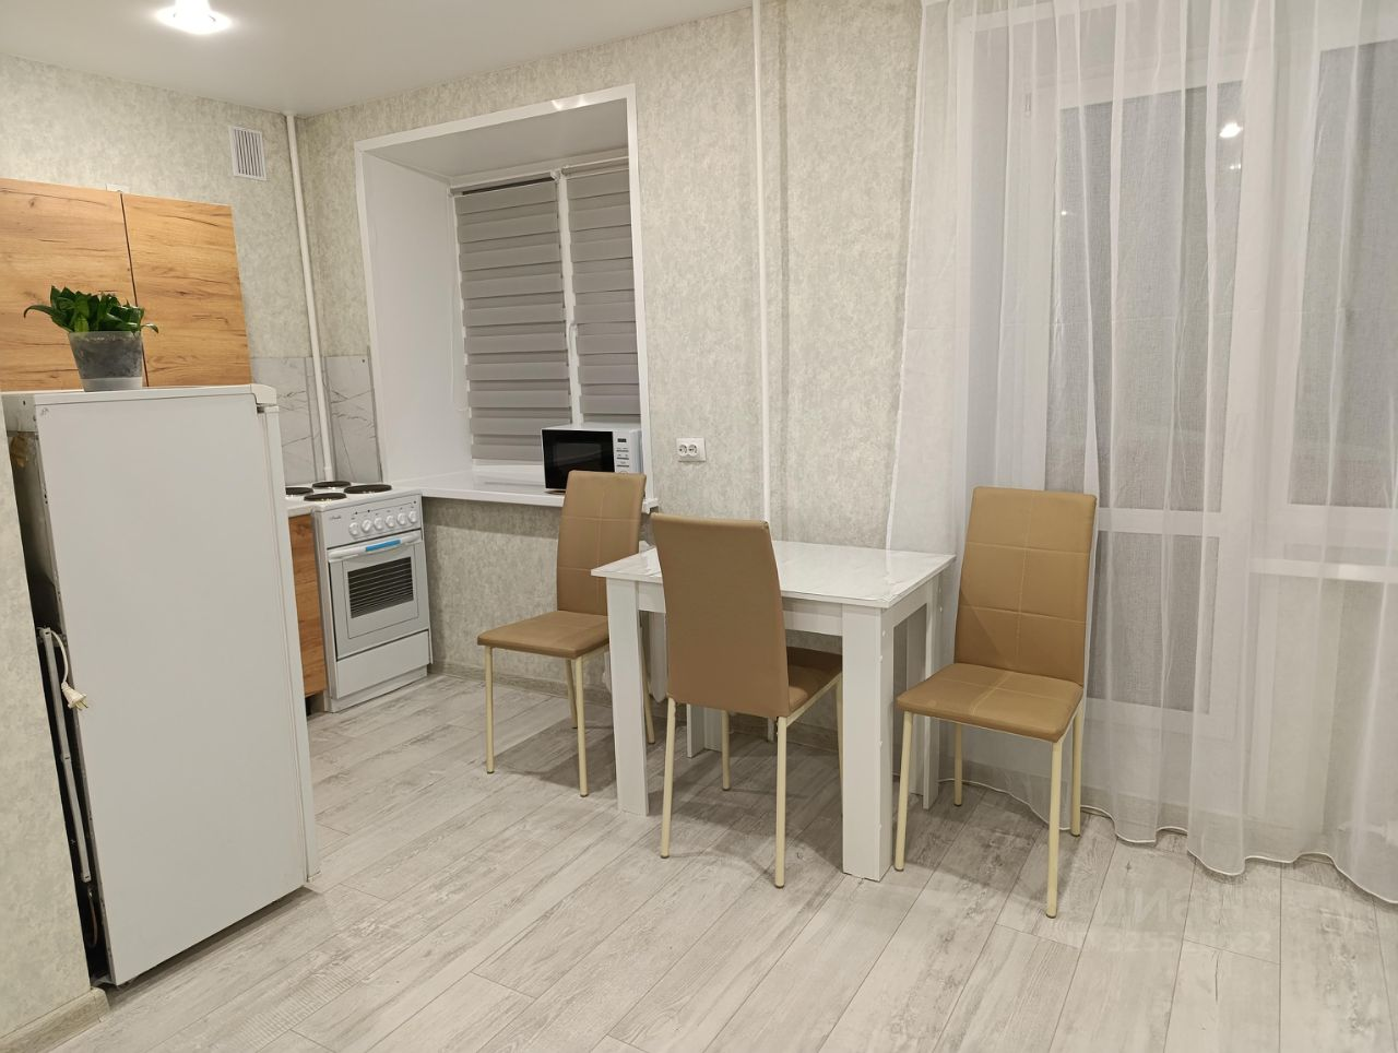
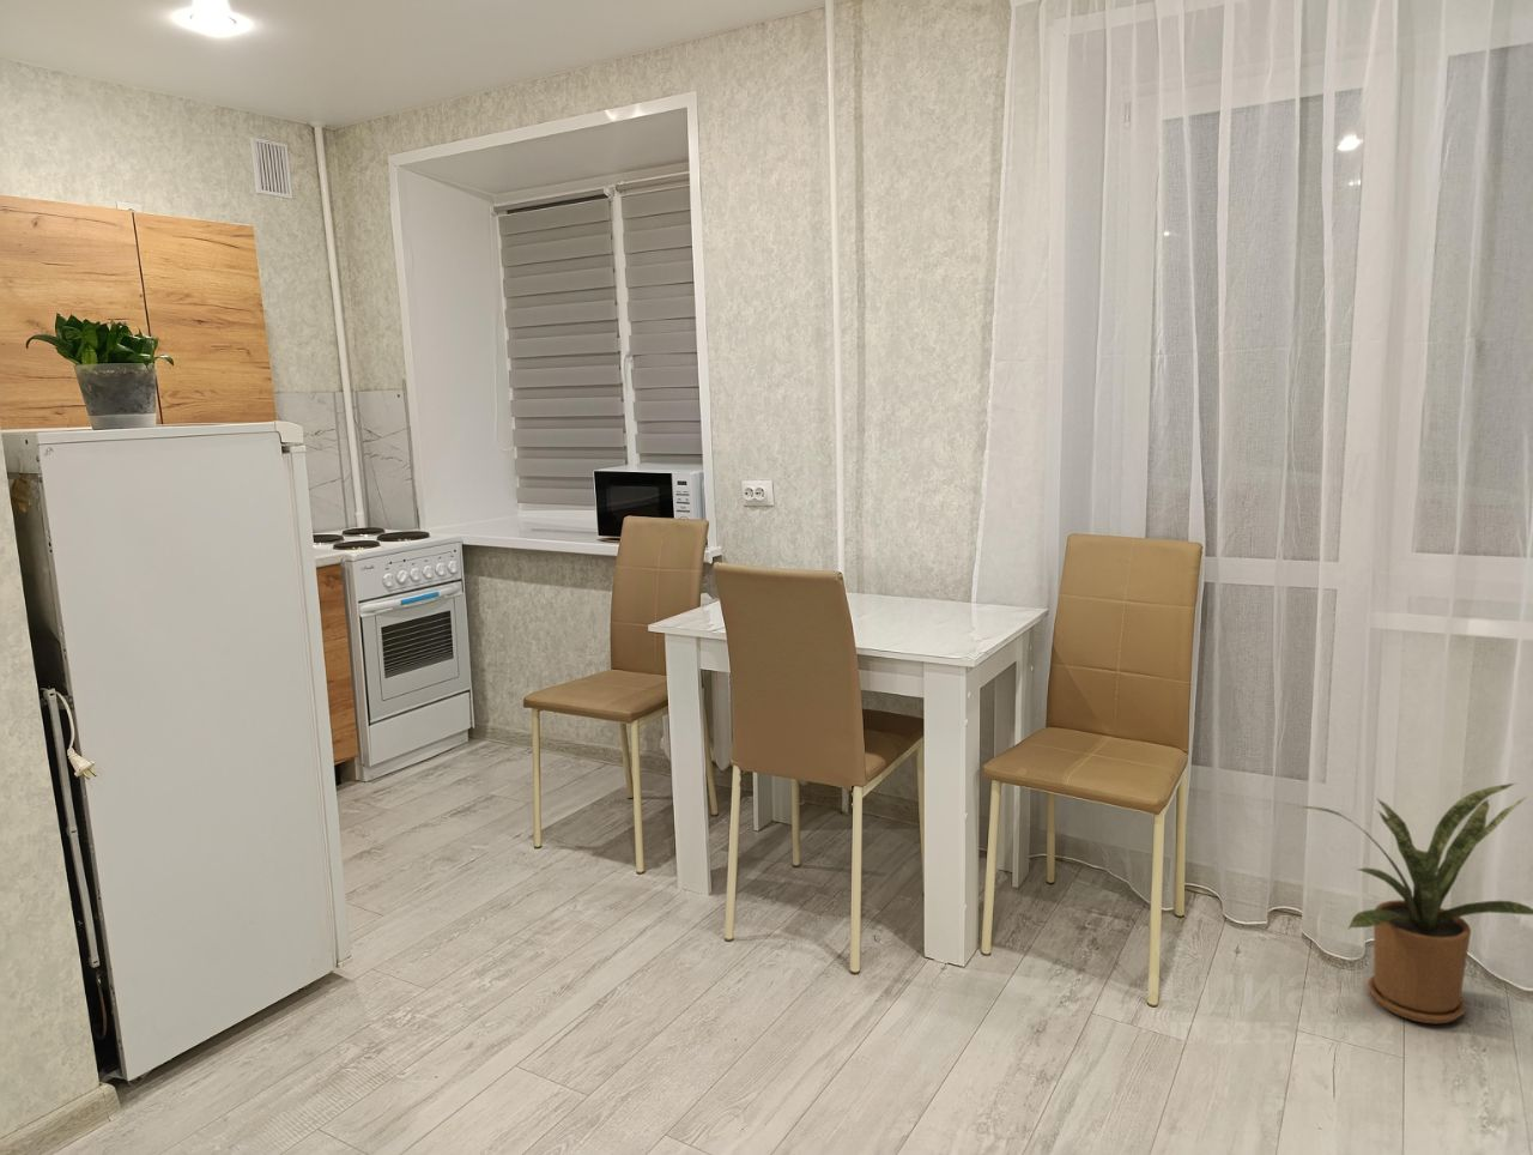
+ house plant (1417, 889)
